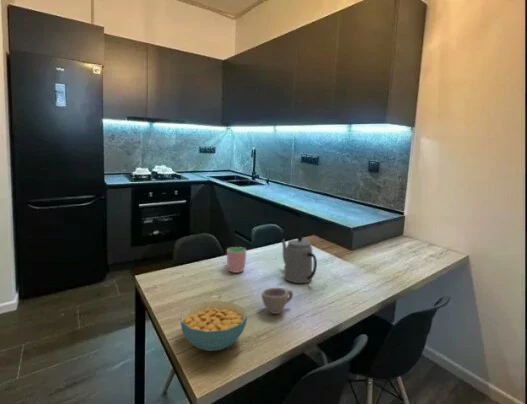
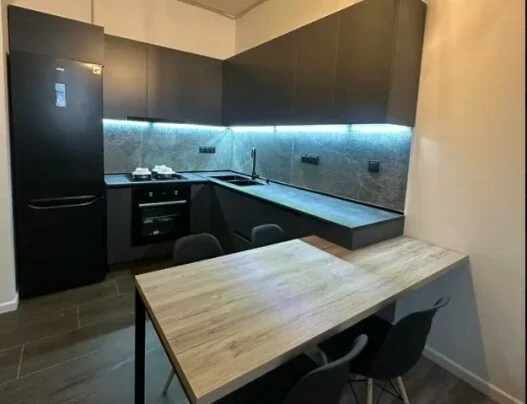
- teapot (297, 256)
- cup (234, 259)
- cup (277, 300)
- cereal bowl (213, 330)
